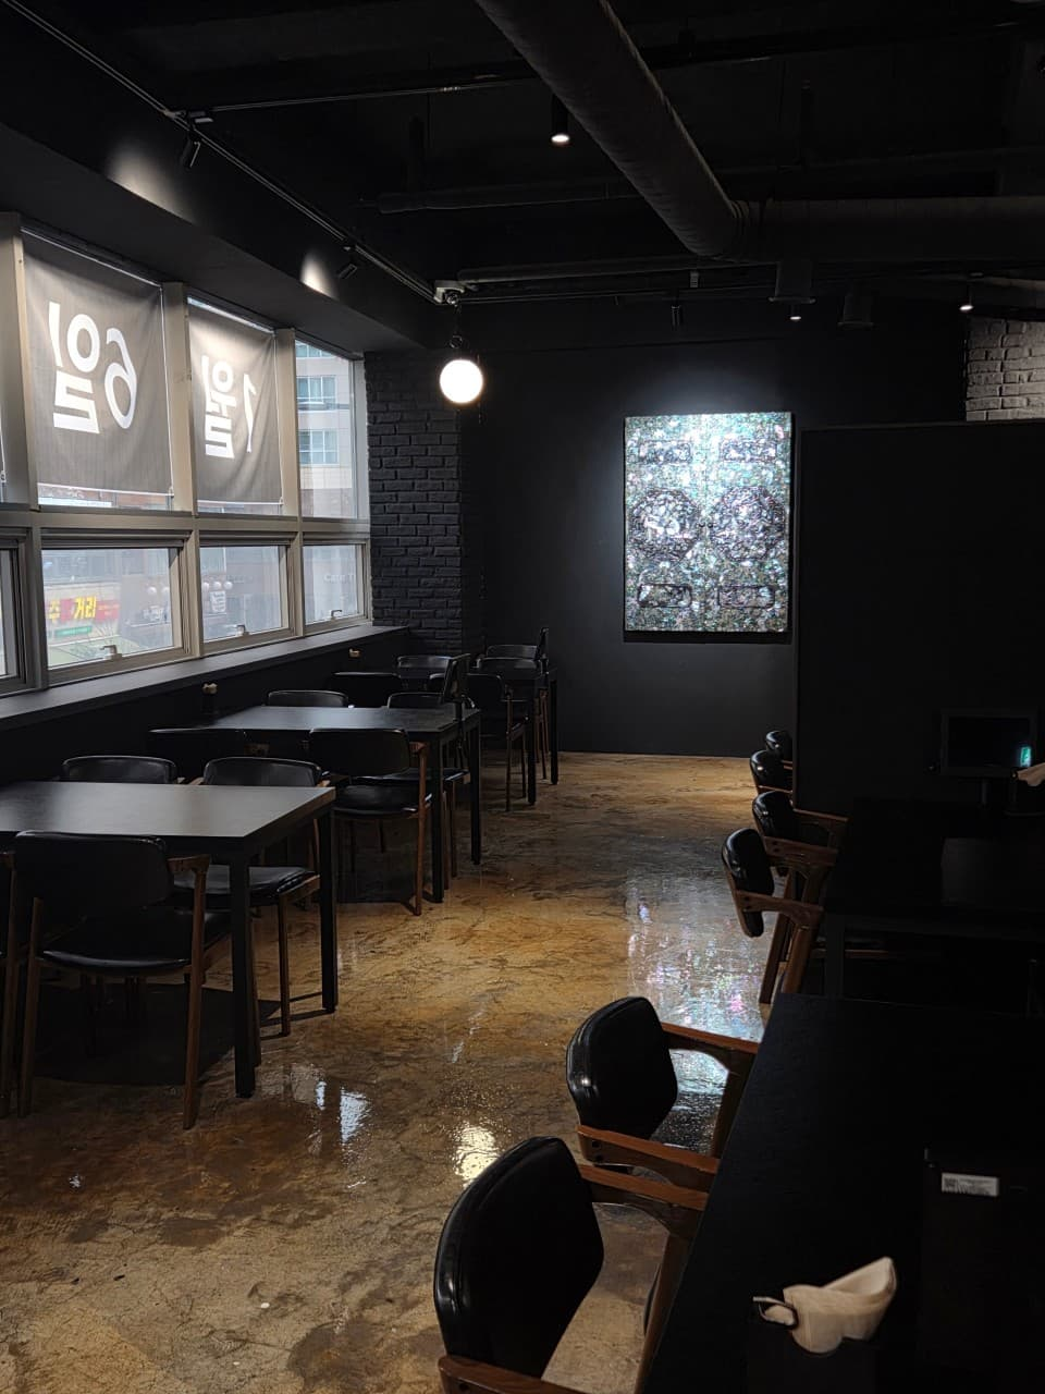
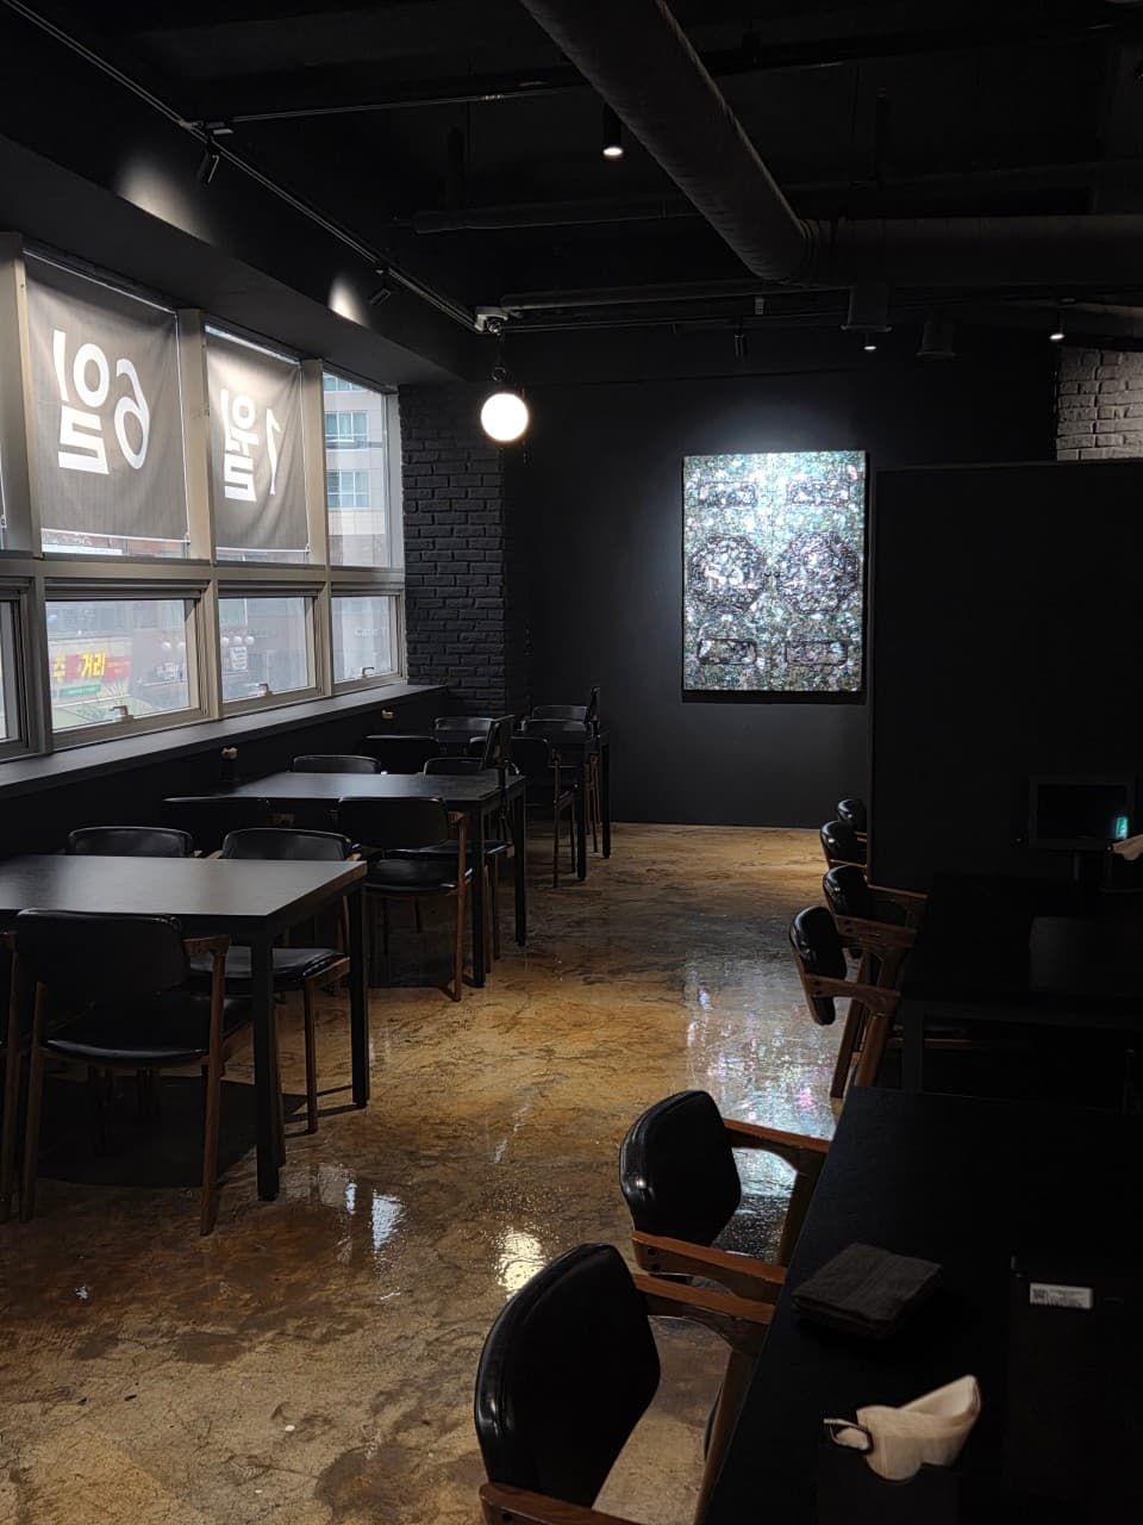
+ washcloth (867, 1287)
